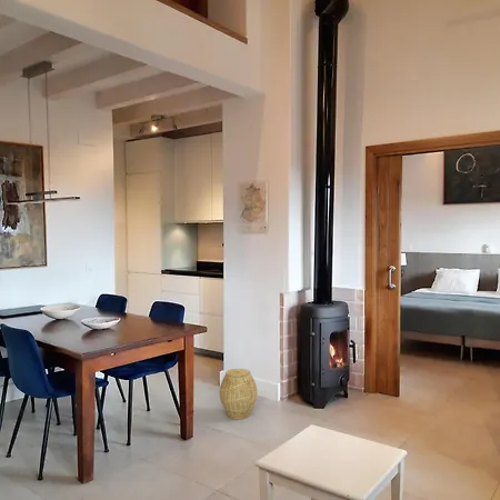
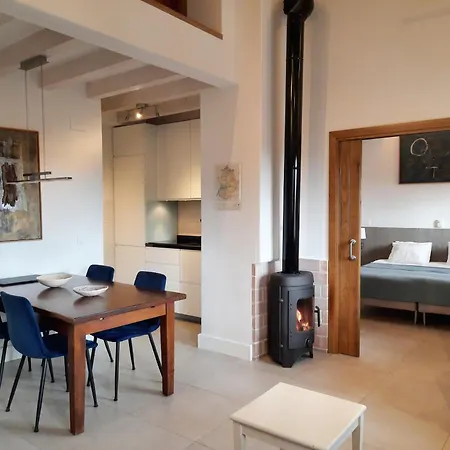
- woven basket (238, 392)
